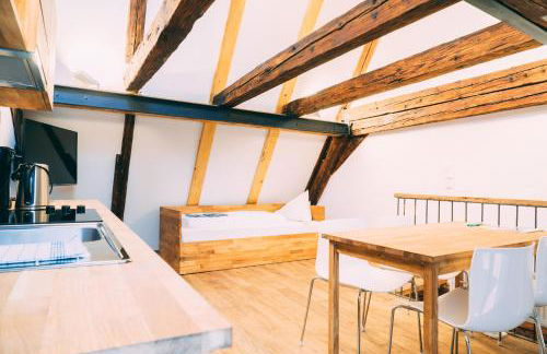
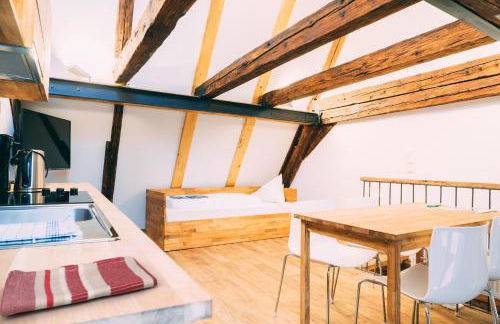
+ dish towel (81, 279)
